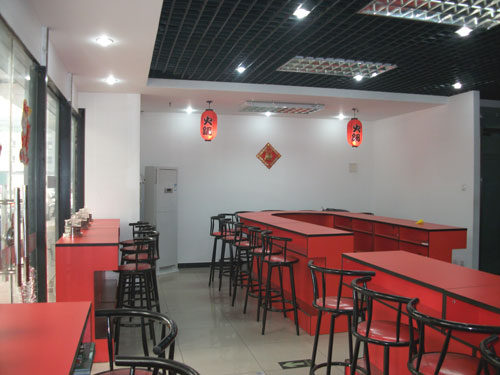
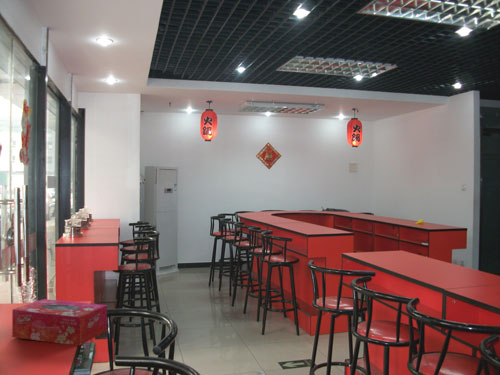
+ tissue box (60, 320)
